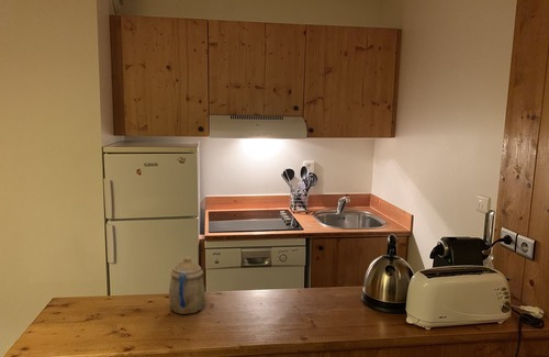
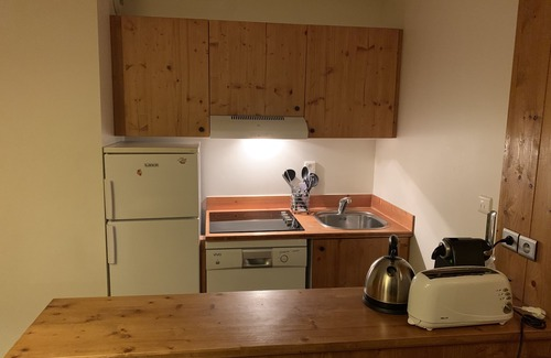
- teapot (187, 282)
